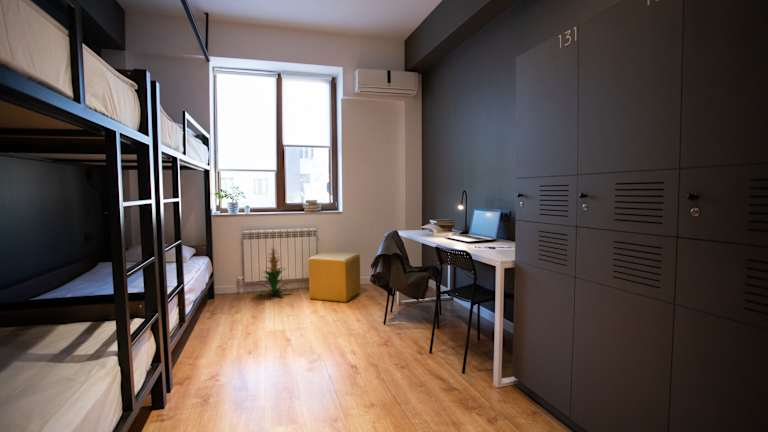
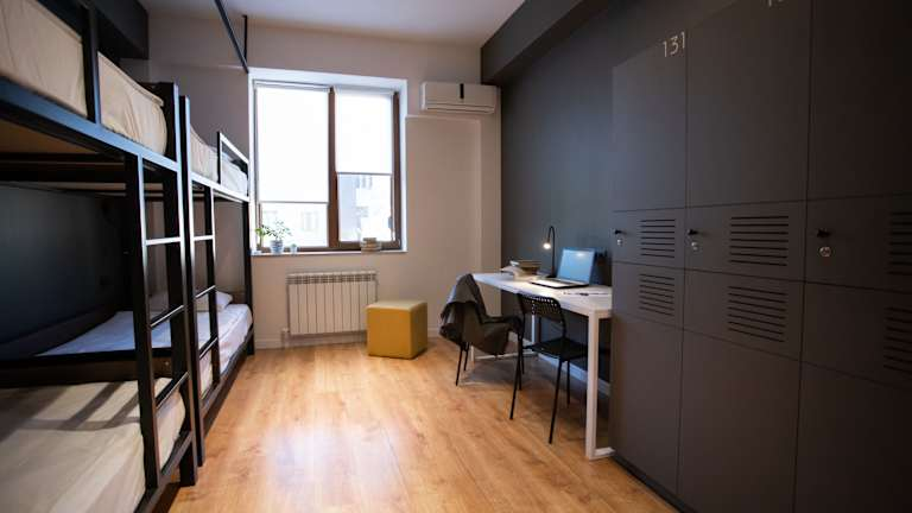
- indoor plant (274, 269)
